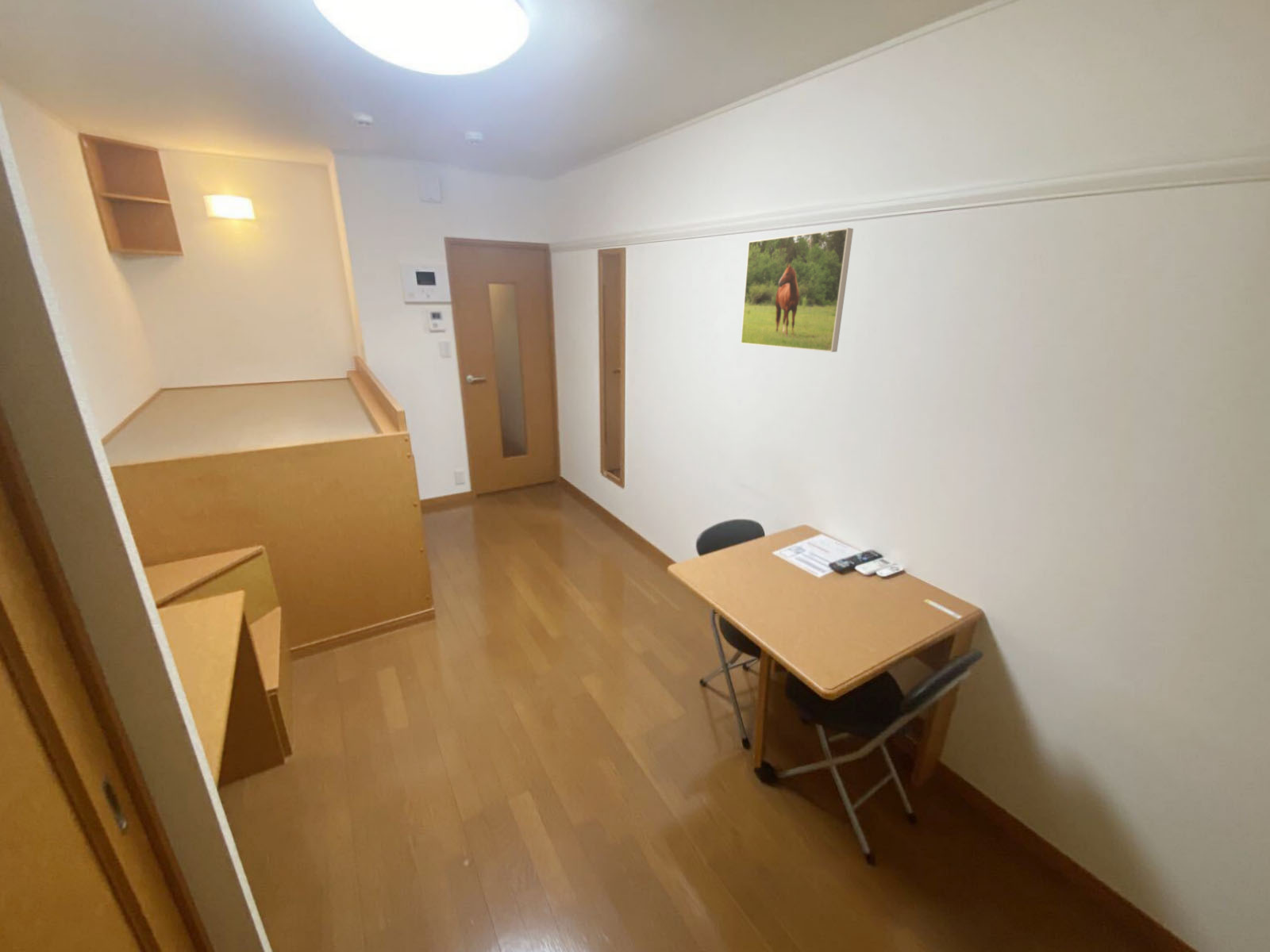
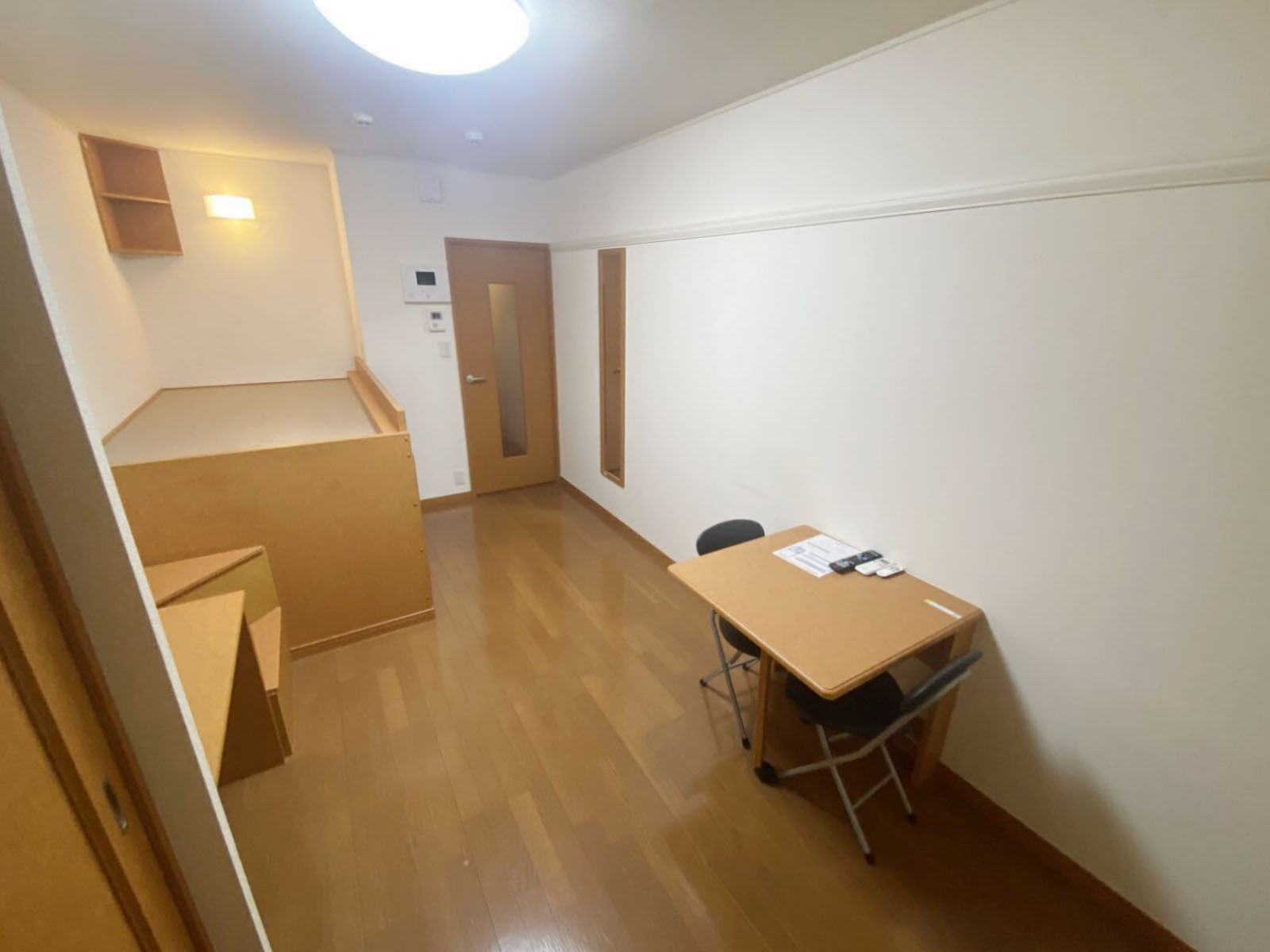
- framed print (790, 293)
